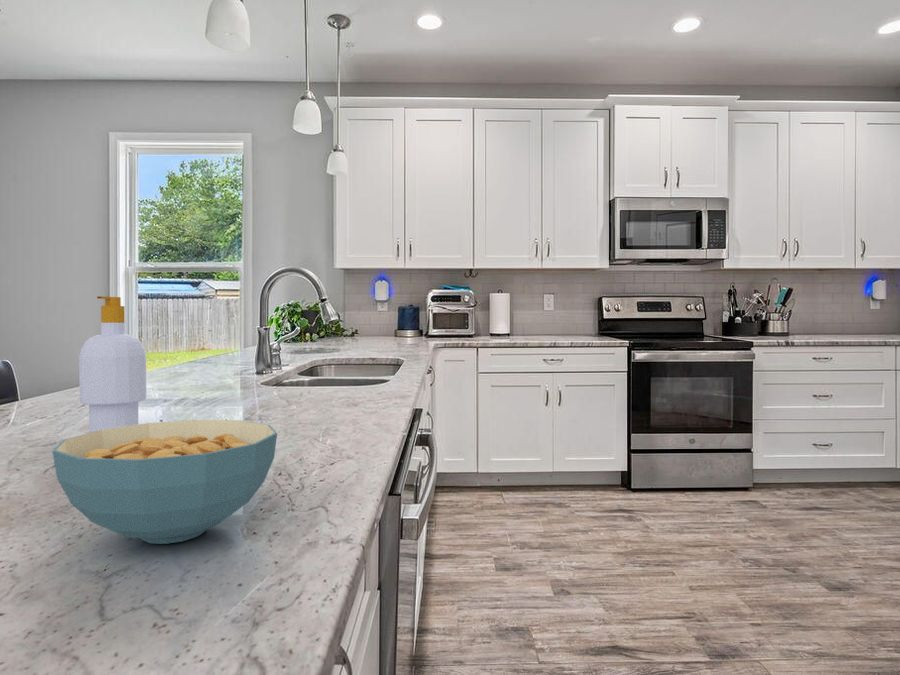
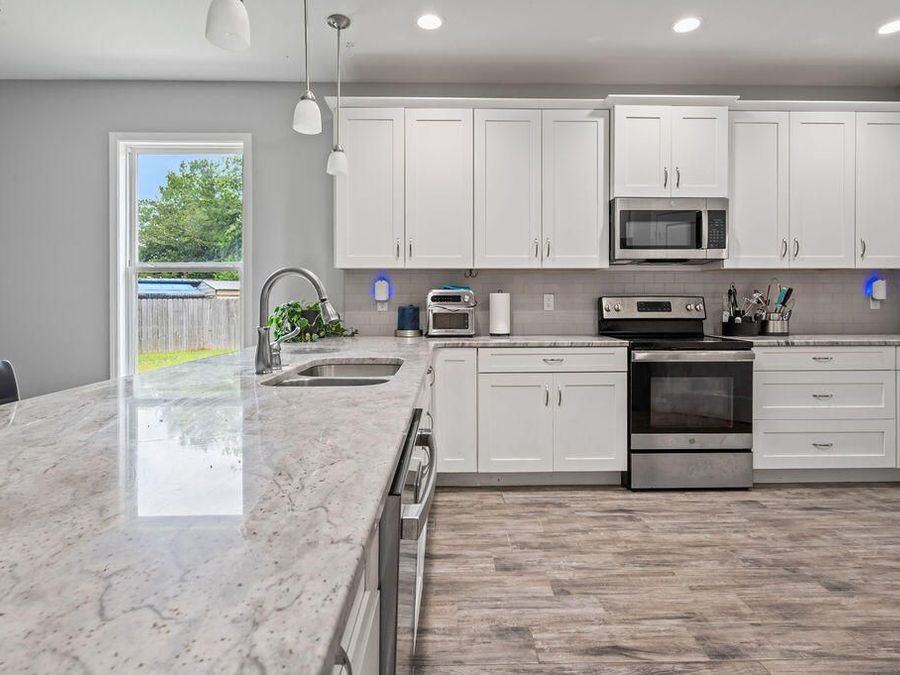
- cereal bowl (174, 484)
- soap bottle (113, 364)
